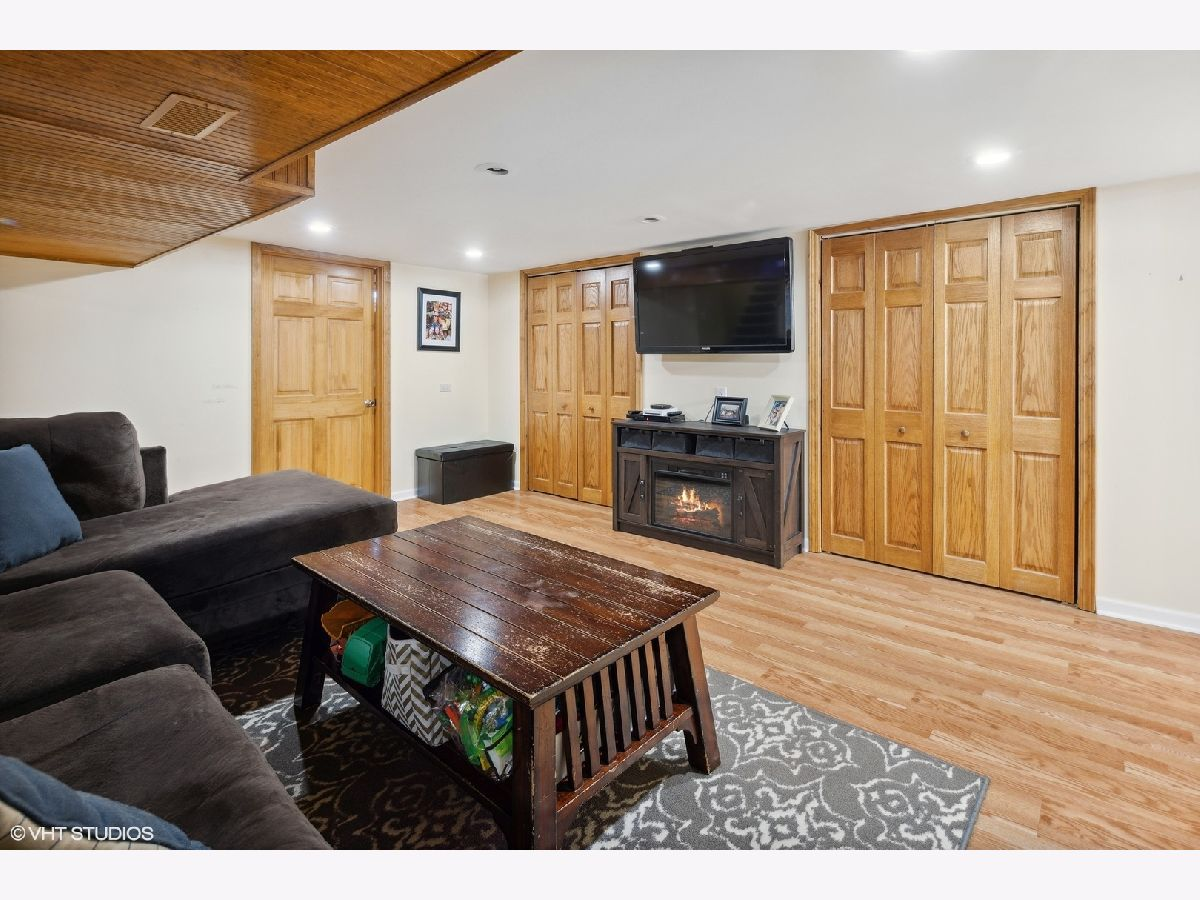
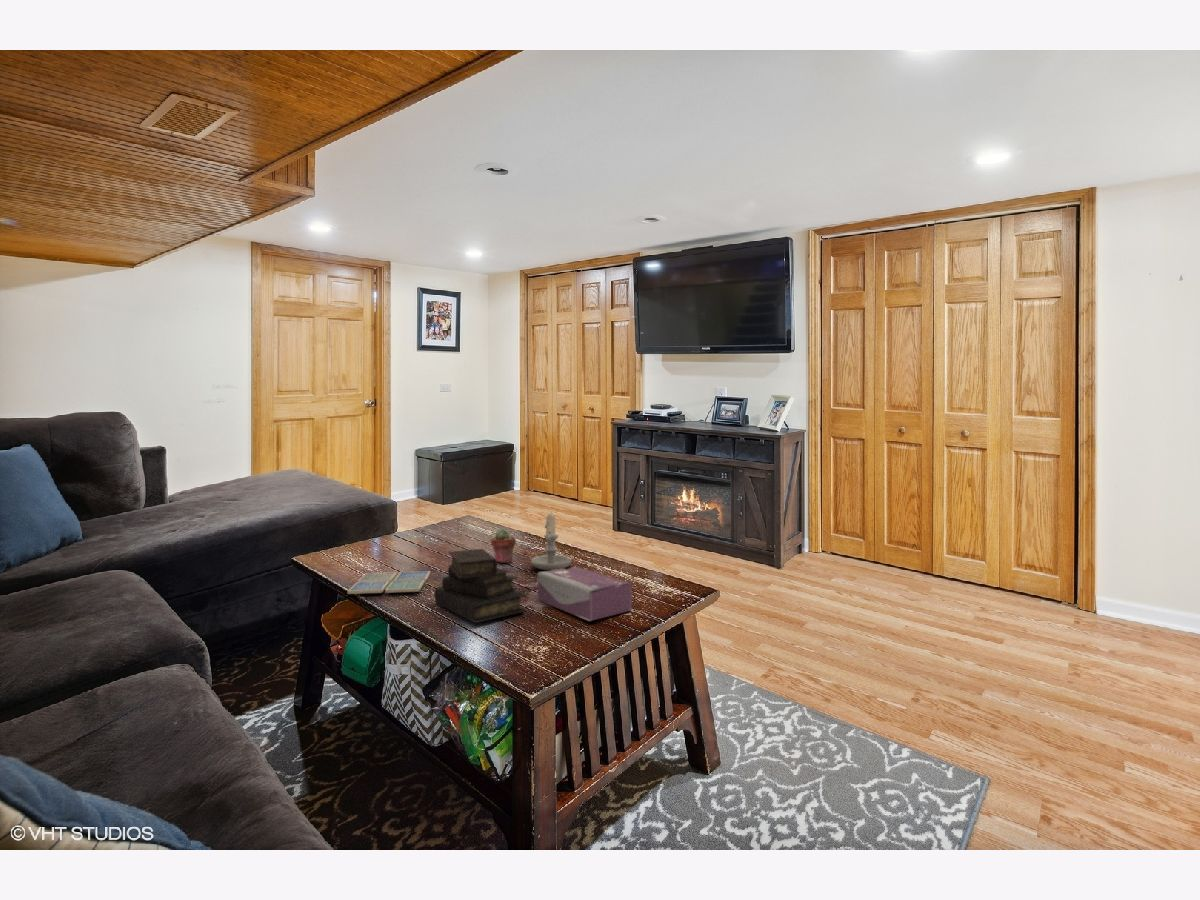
+ candle (551, 539)
+ potted succulent (503, 544)
+ diary (480, 581)
+ tissue box (583, 590)
+ drink coaster (391, 582)
